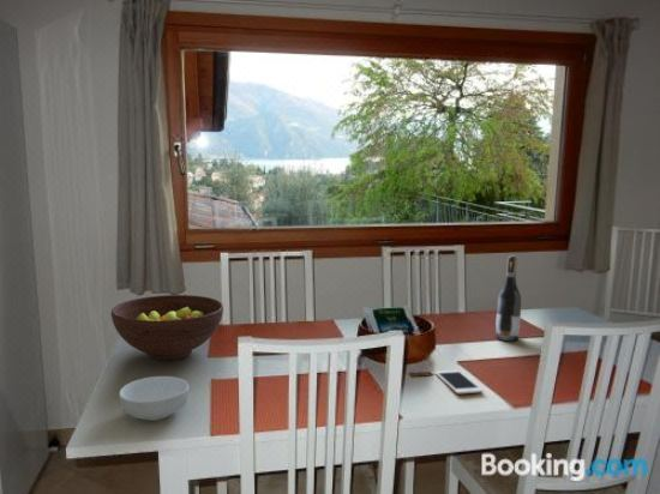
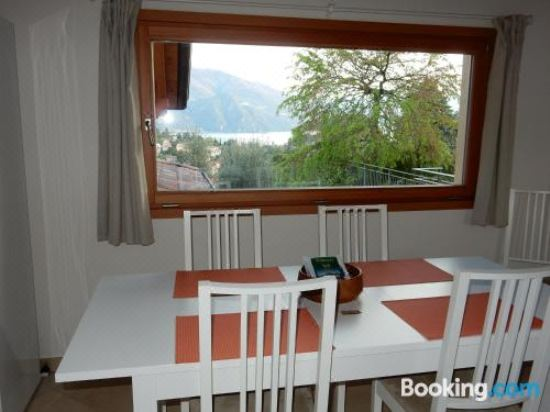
- cell phone (457, 381)
- cereal bowl (155, 400)
- wine bottle (509, 297)
- fruit bowl (169, 330)
